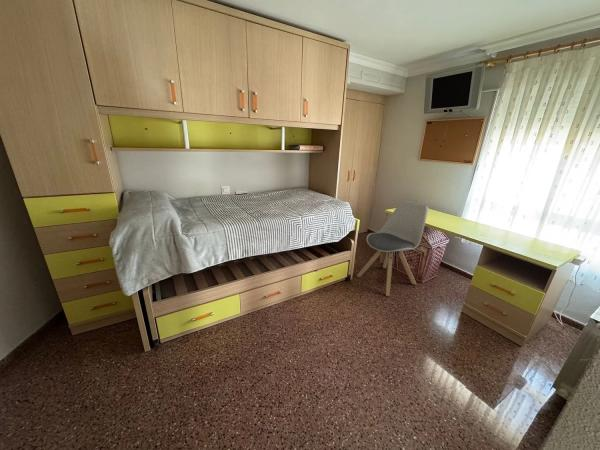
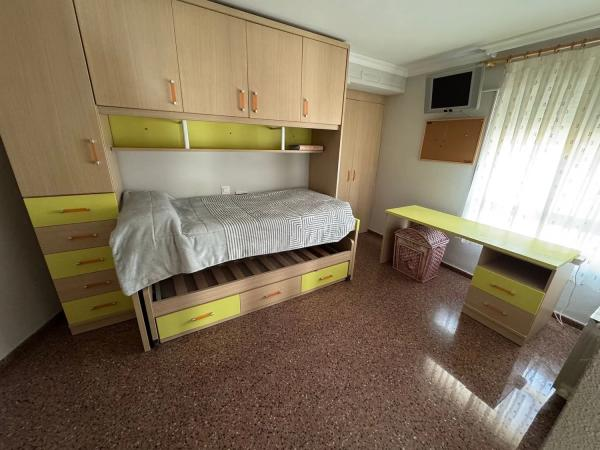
- chair (393, 244)
